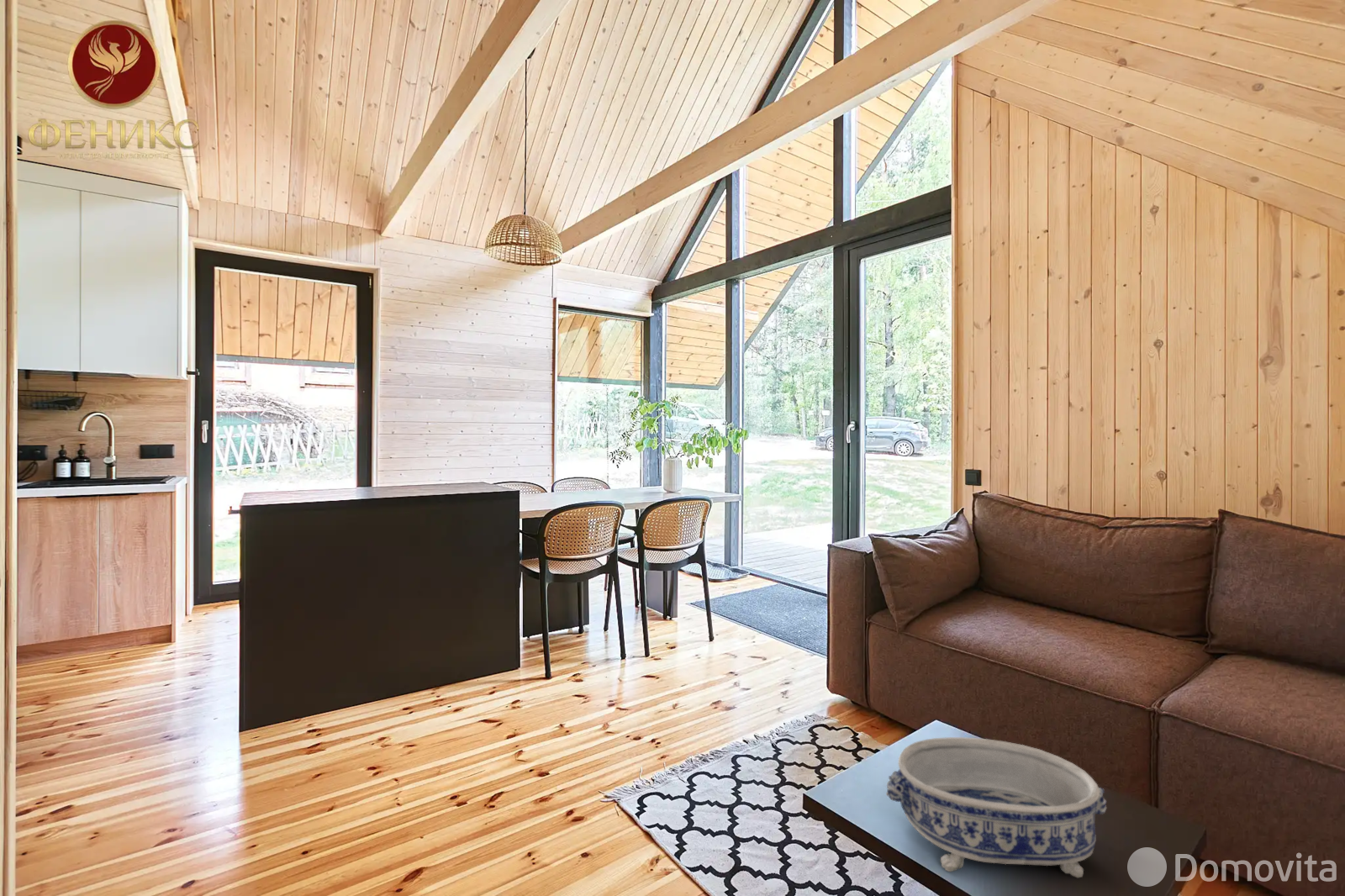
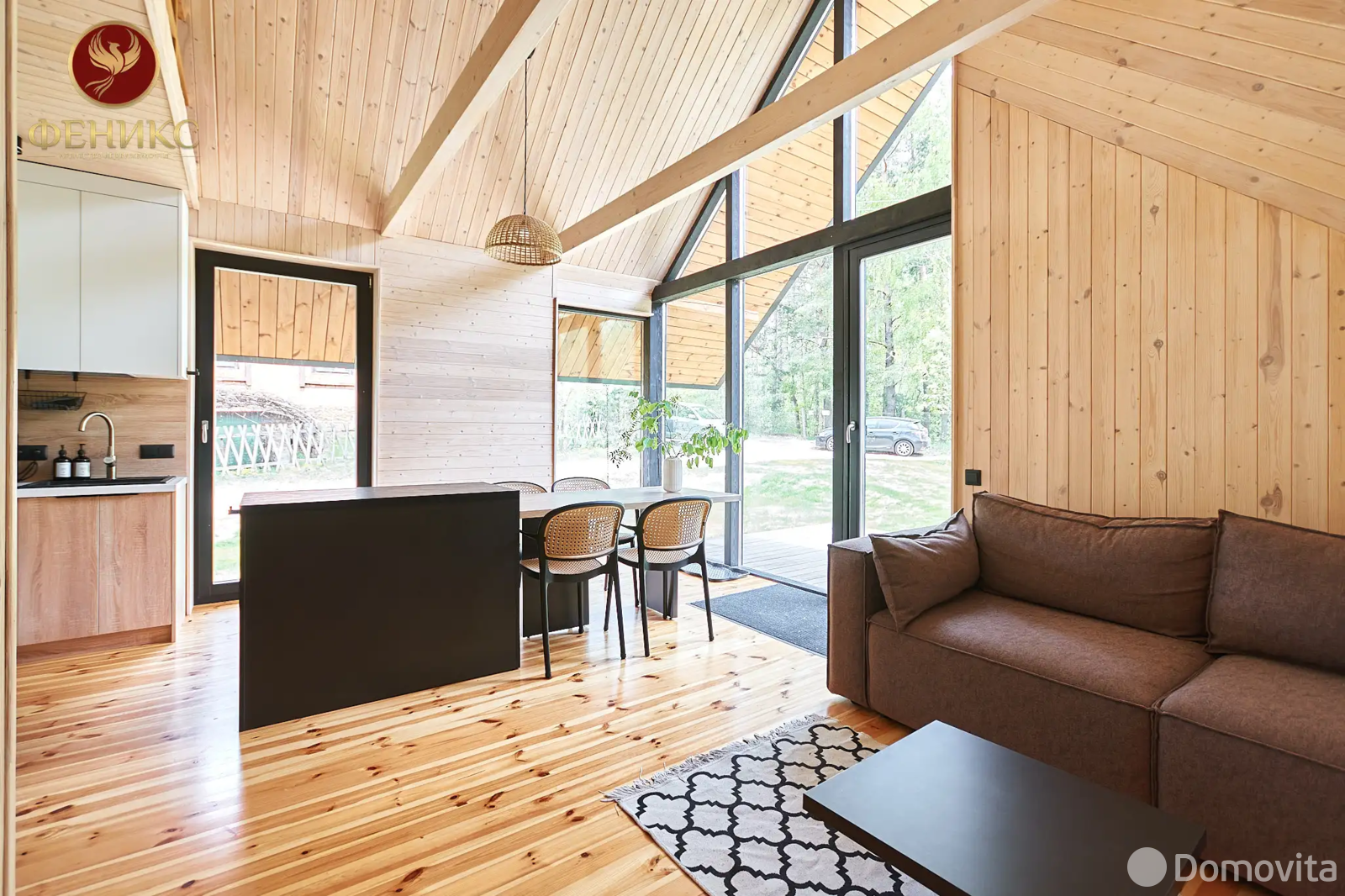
- decorative bowl (994, 804)
